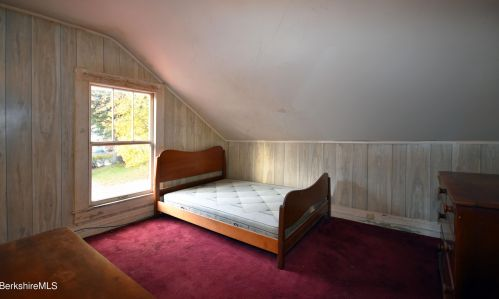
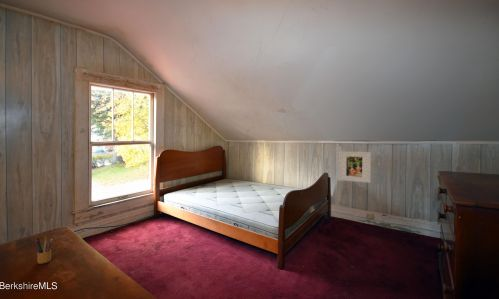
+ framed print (354, 166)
+ pencil box (44, 248)
